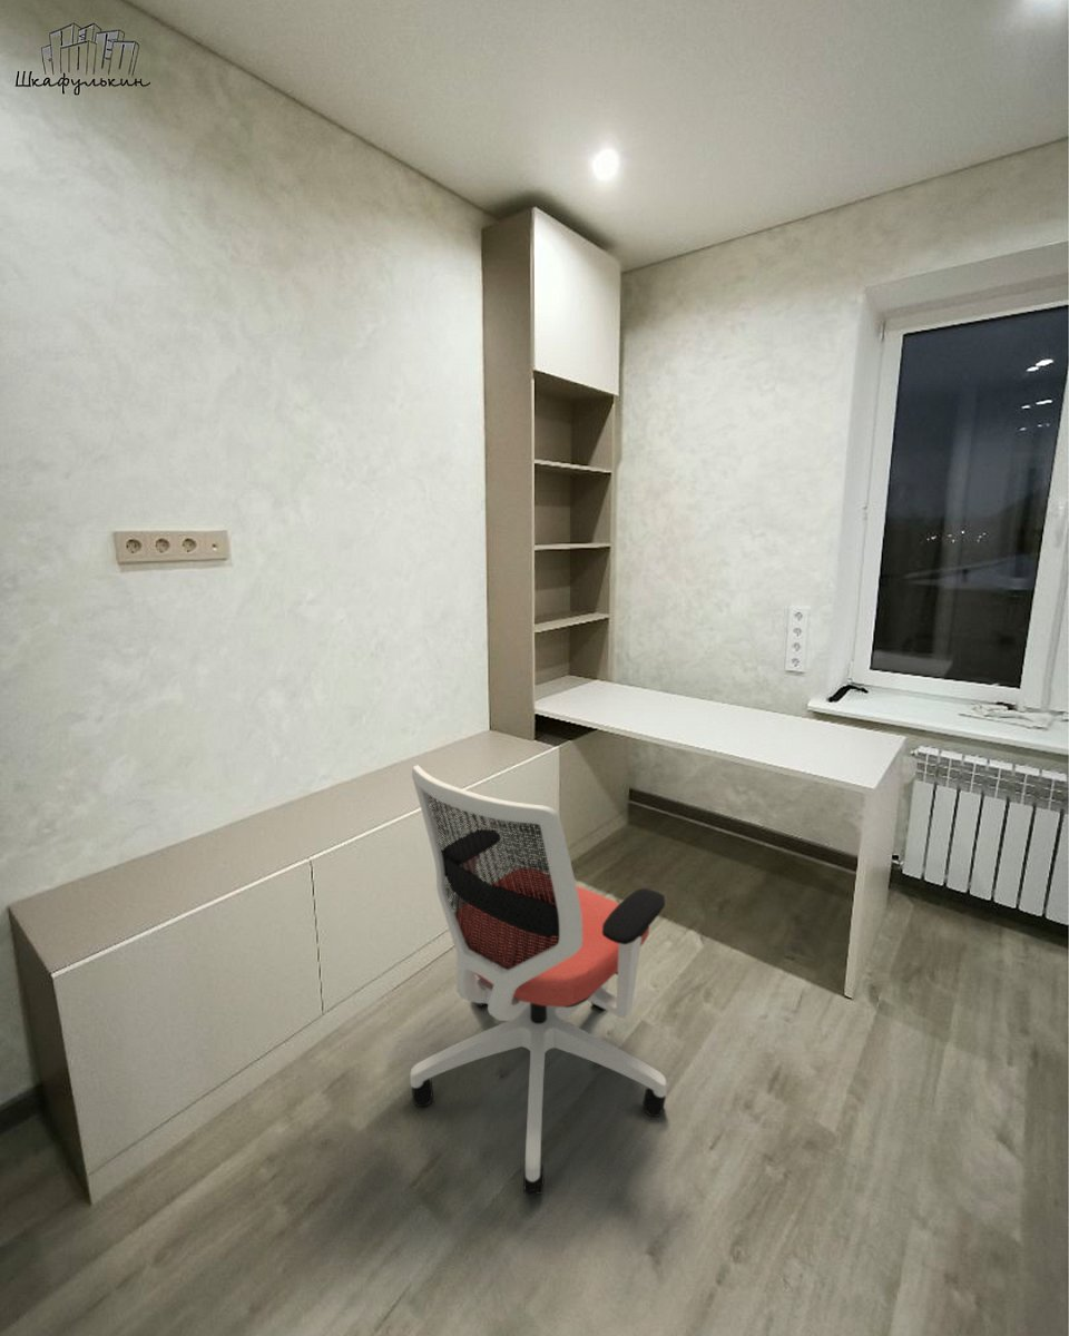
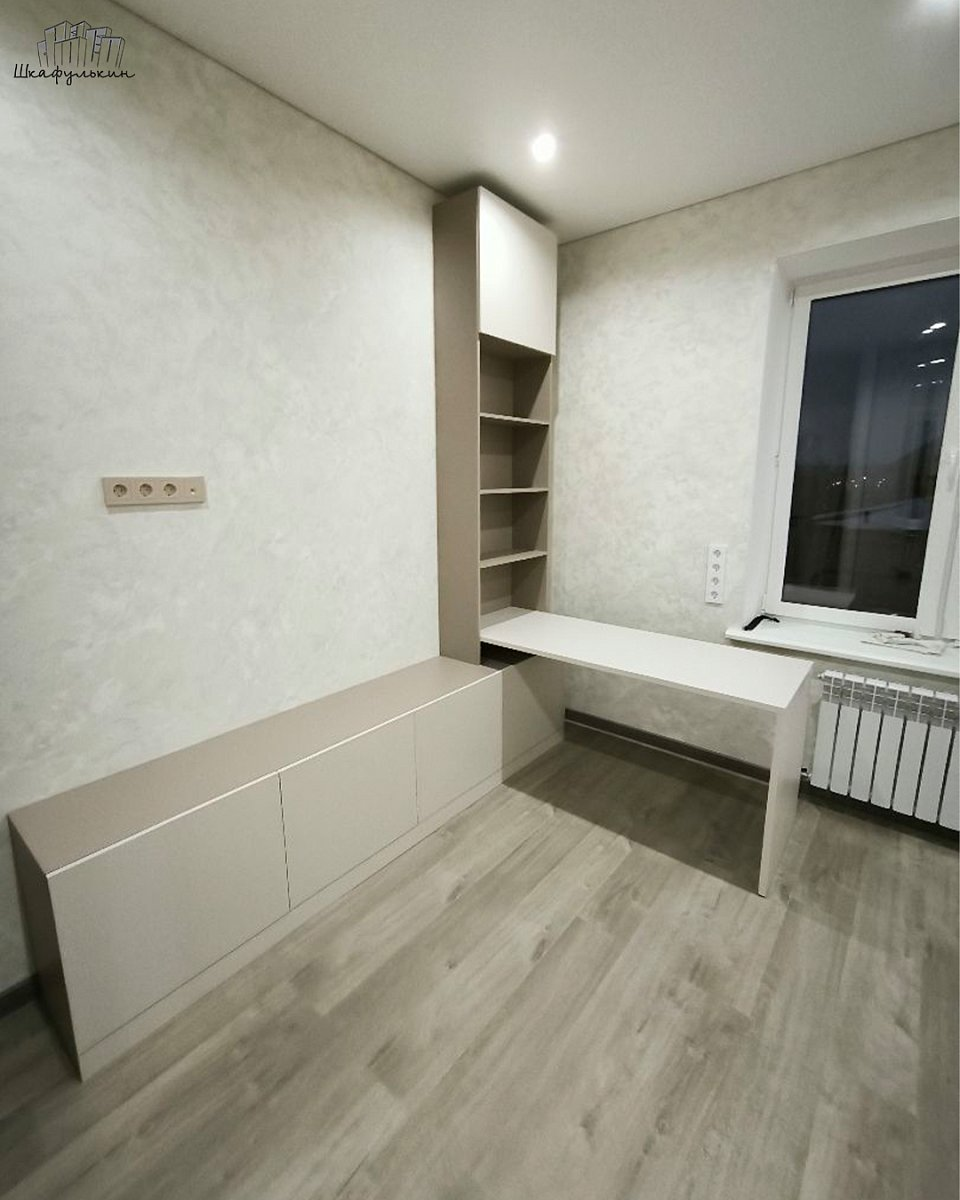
- office chair (545, 917)
